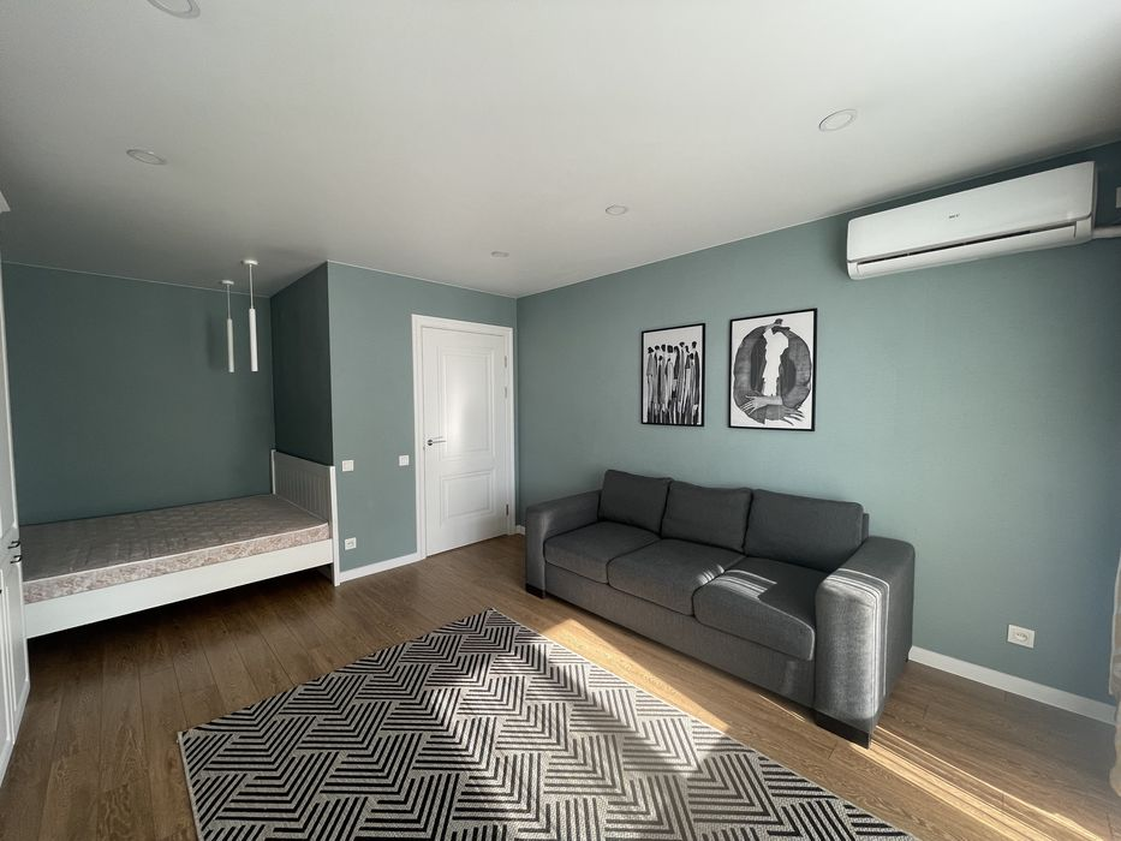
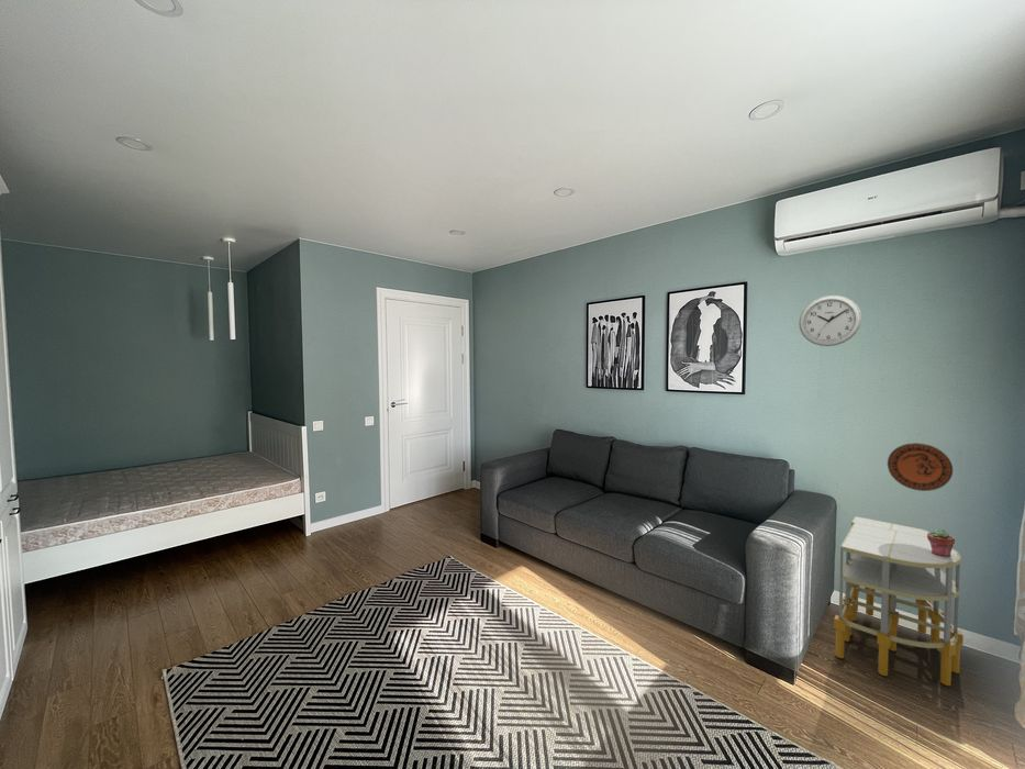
+ wall clock (828, 321)
+ shelving unit (898, 594)
+ potted succulent (940, 540)
+ decorative plate (918, 466)
